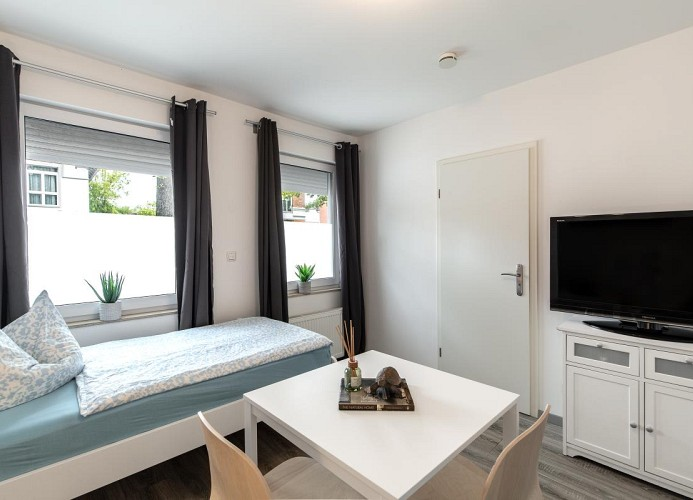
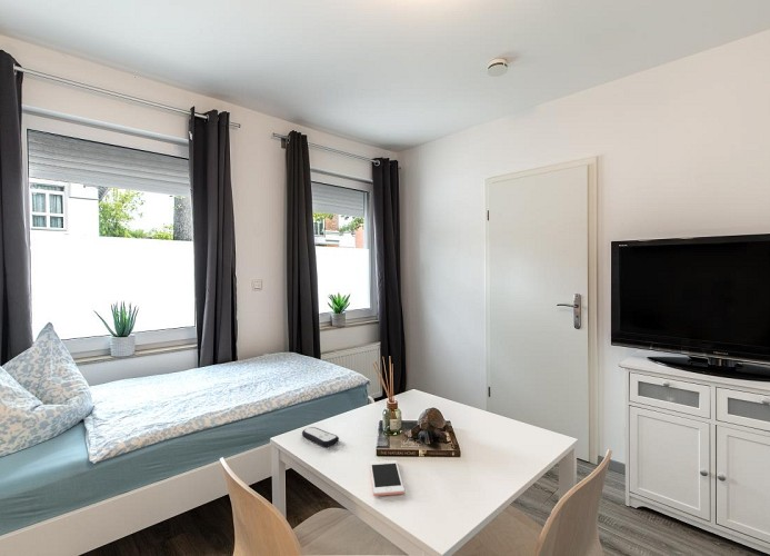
+ cell phone (386, 476)
+ remote control (319, 436)
